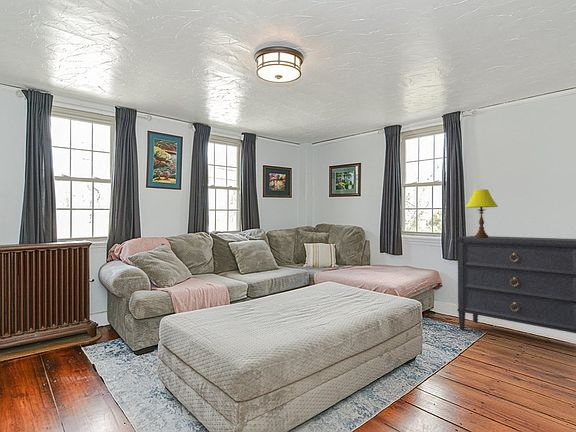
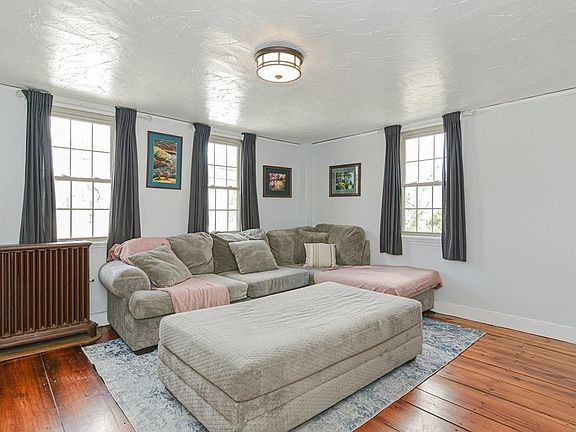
- dresser (521, 288)
- table lamp (481, 213)
